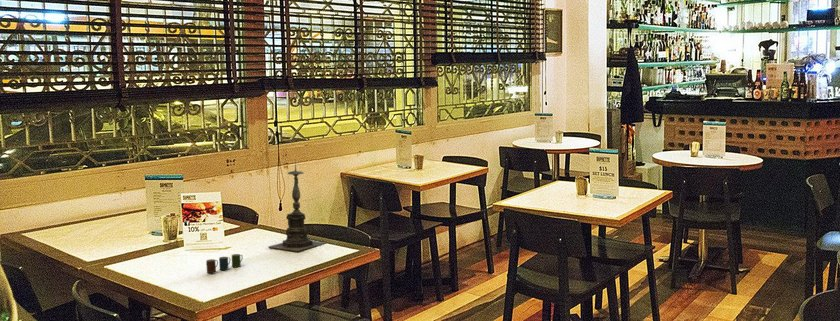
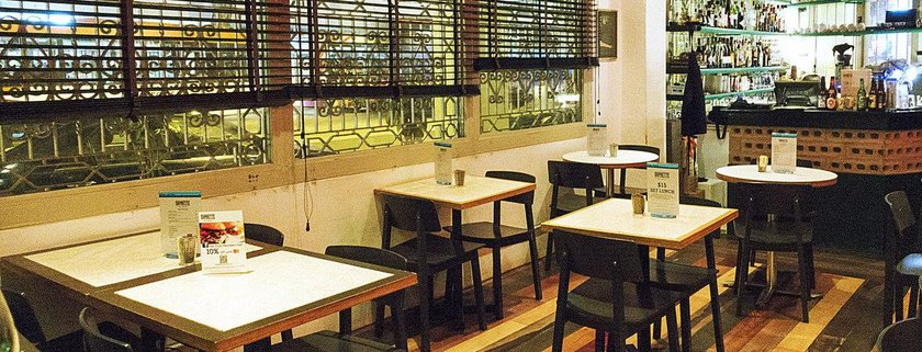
- candle holder (295, 202)
- cup (225, 259)
